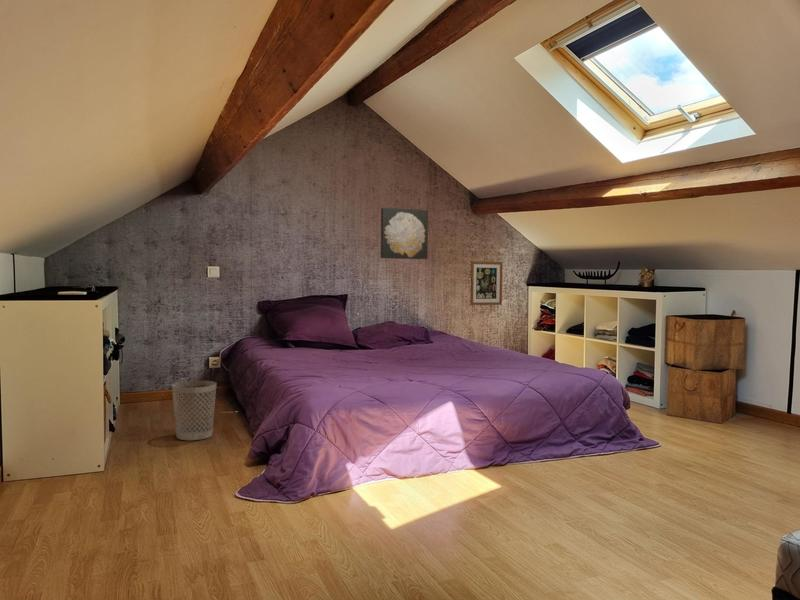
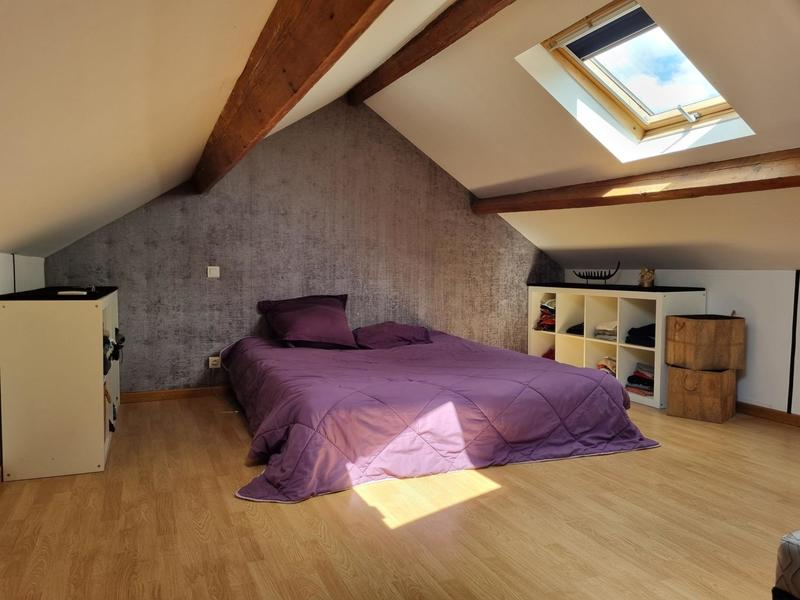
- wastebasket (194, 410)
- wall art (486, 283)
- wall art (404, 233)
